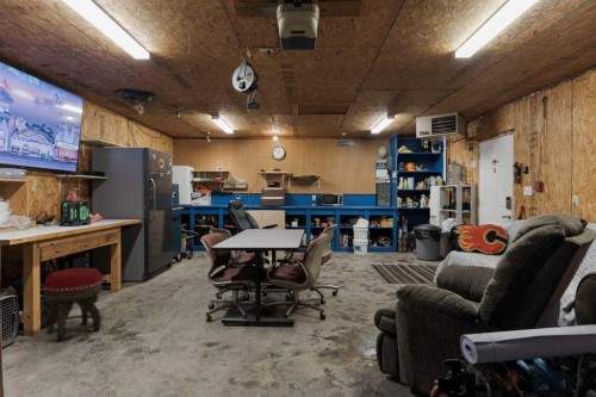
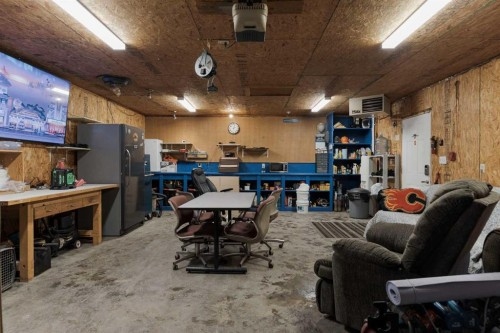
- footstool (73, 300)
